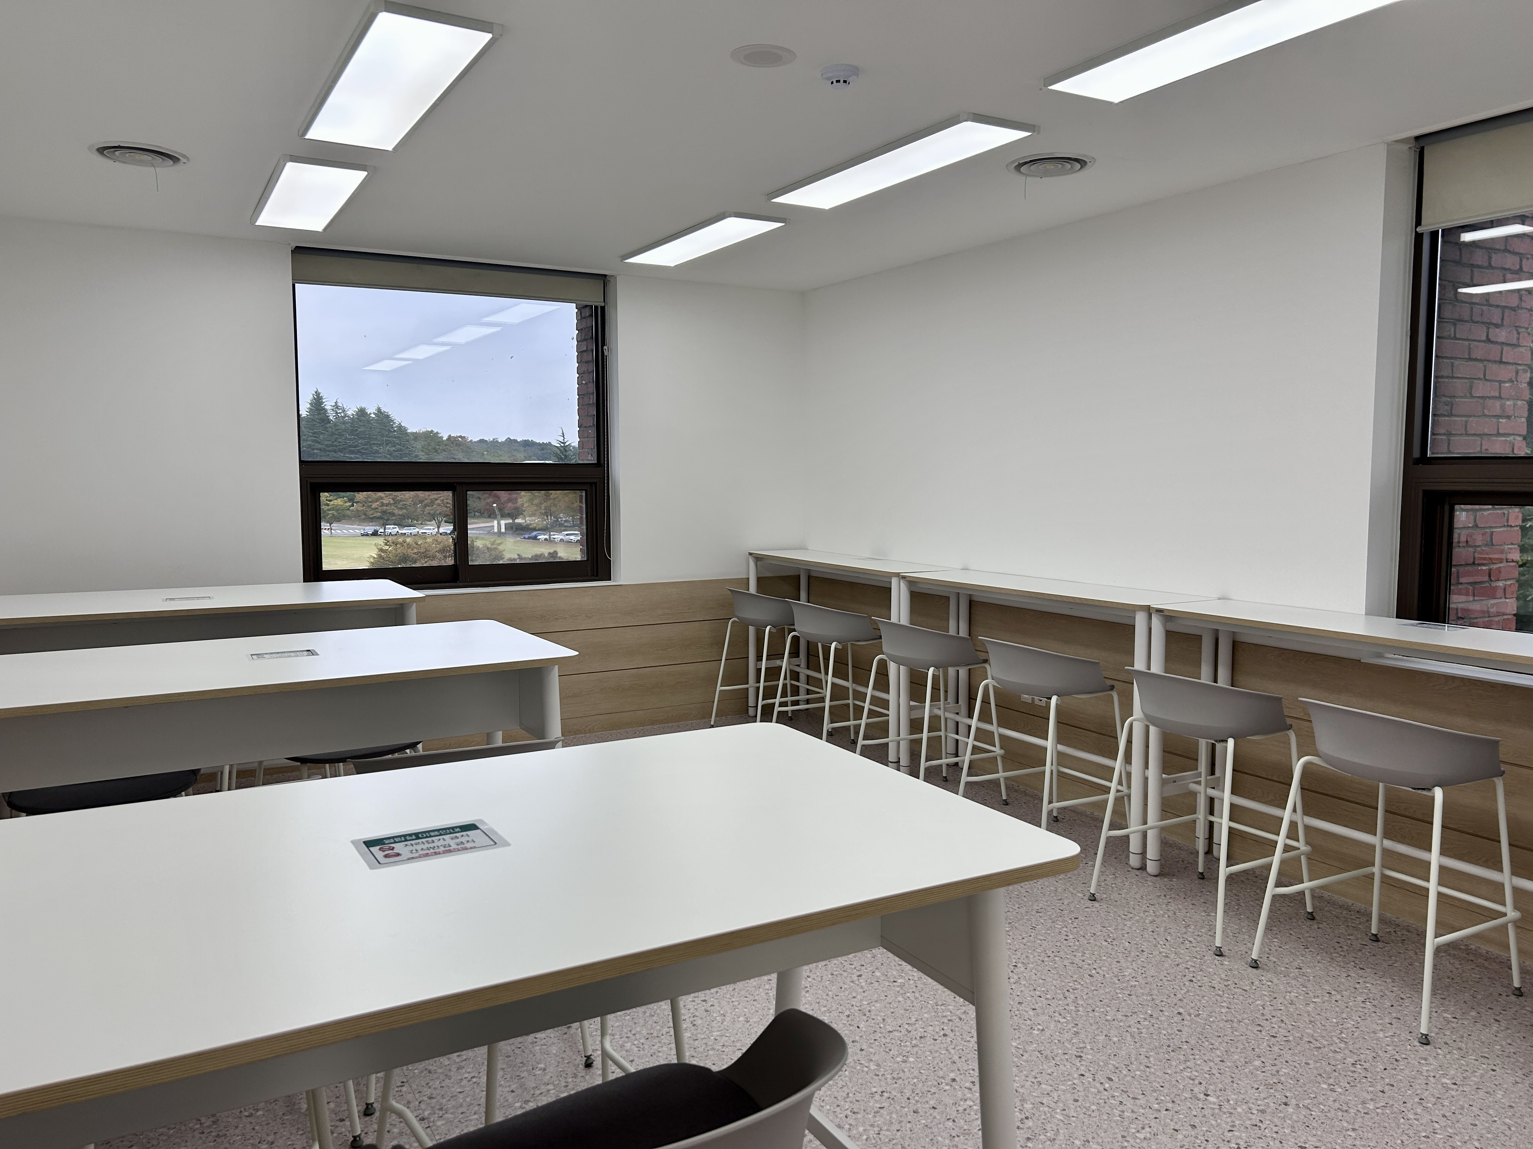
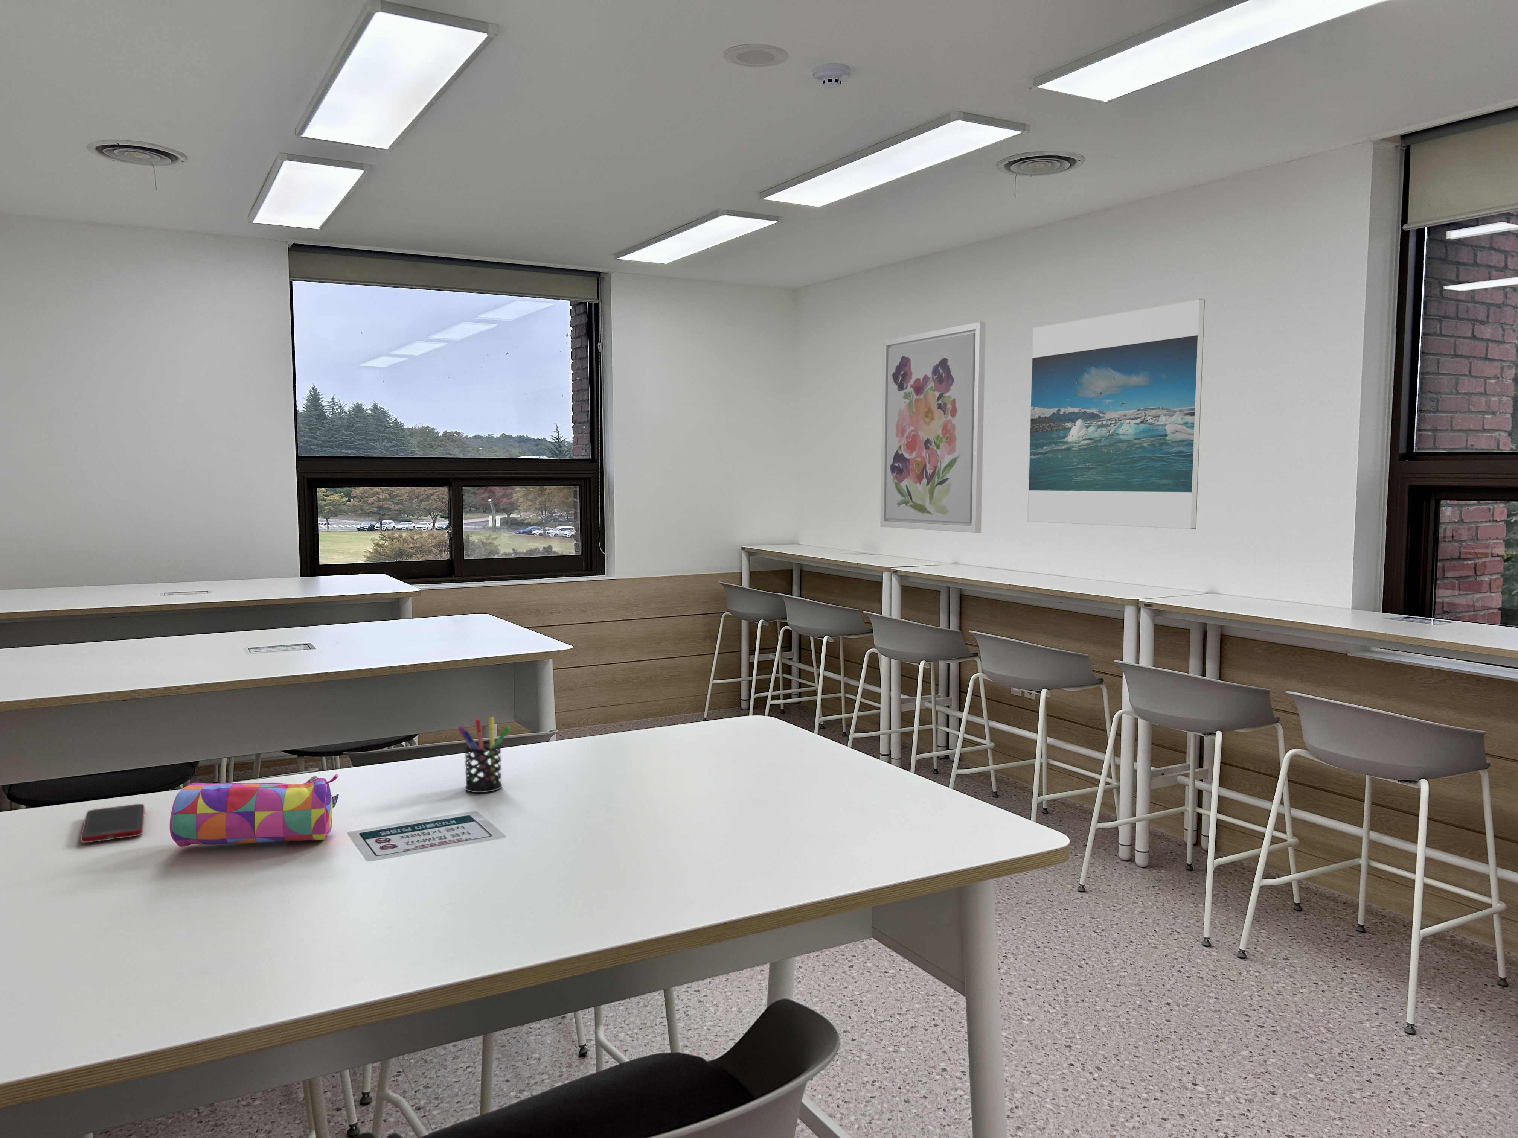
+ pen holder (486, 752)
+ wall art (930, 432)
+ pencil case (257, 810)
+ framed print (1108, 421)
+ cell phone (114, 822)
